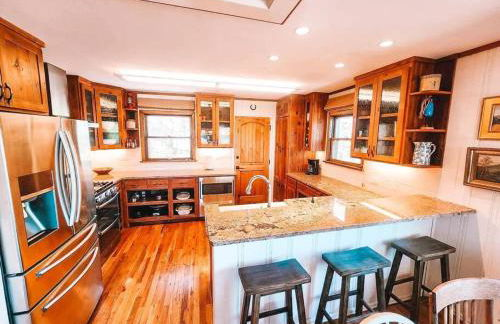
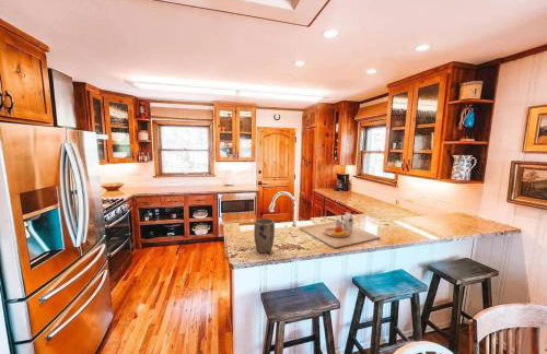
+ cutting board (337, 223)
+ plant pot (264, 235)
